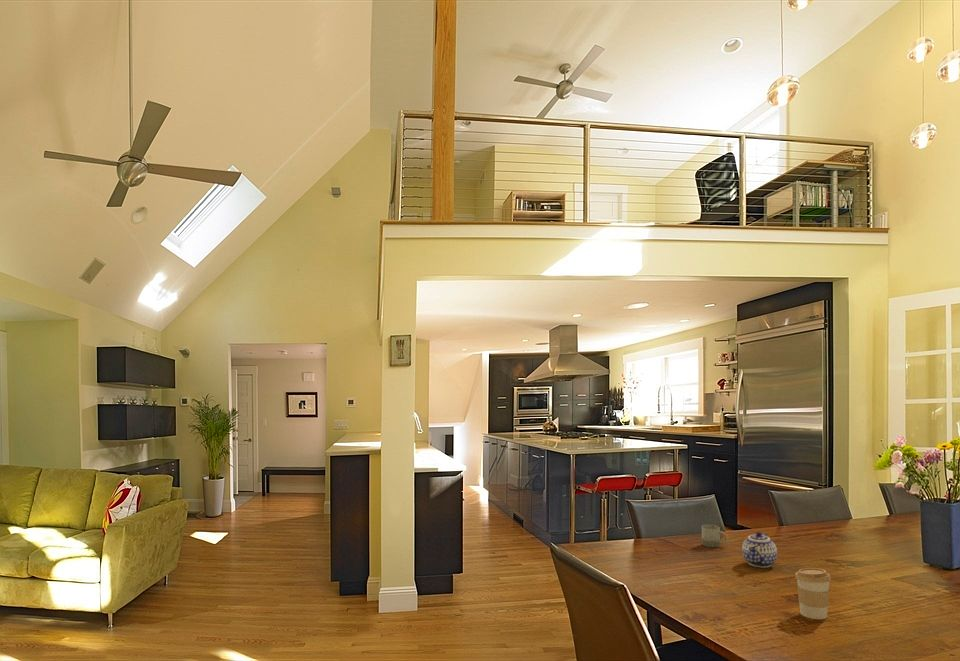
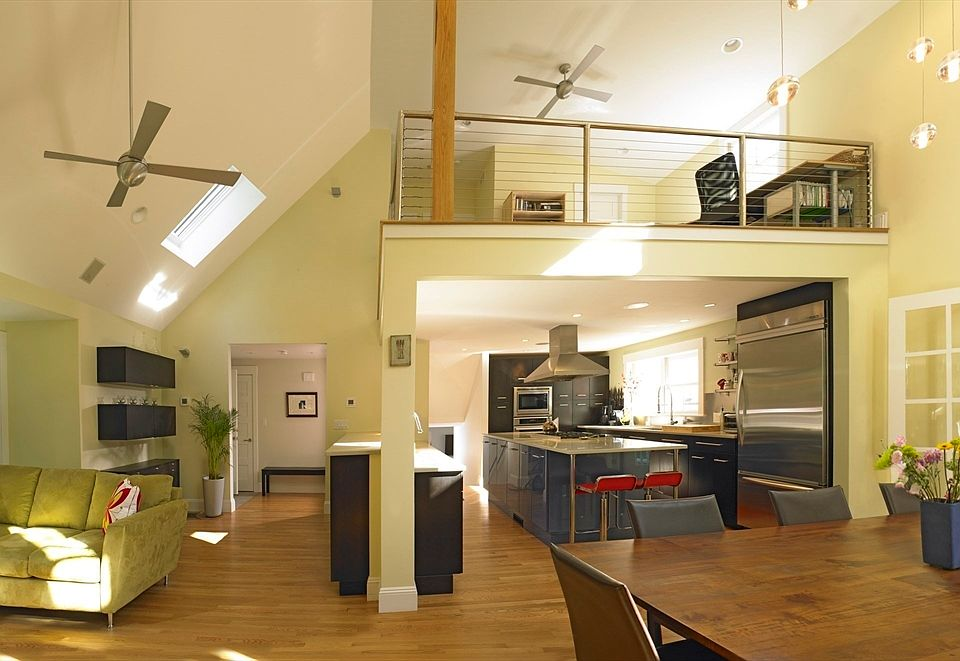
- coffee cup (813, 592)
- cup (714, 536)
- teapot (759, 548)
